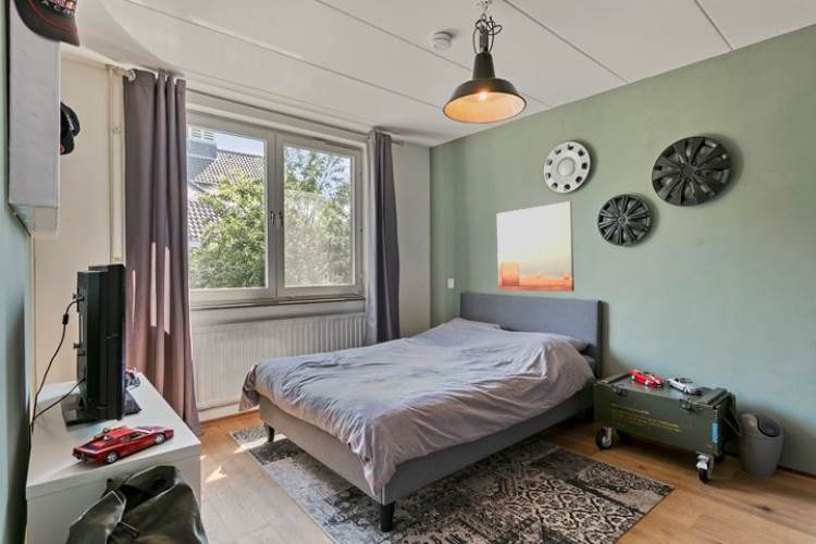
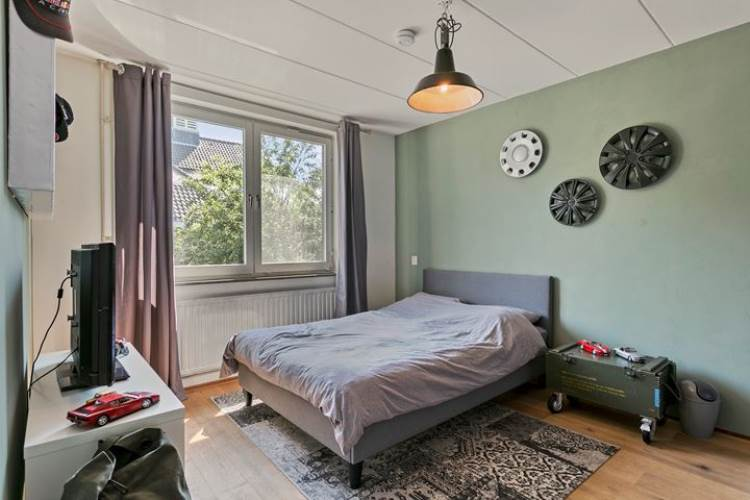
- wall art (532, 249)
